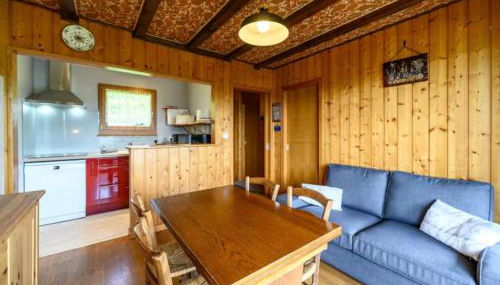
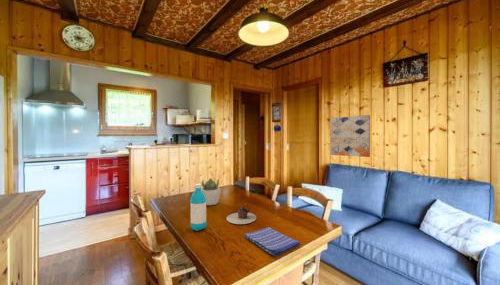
+ wall art (349, 136)
+ water bottle (198, 206)
+ dish towel (271, 238)
+ teapot (241, 210)
+ succulent plant (210, 191)
